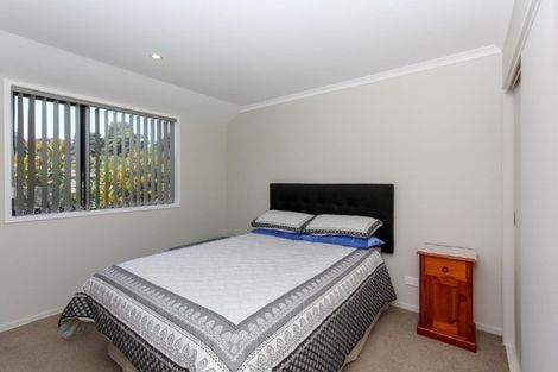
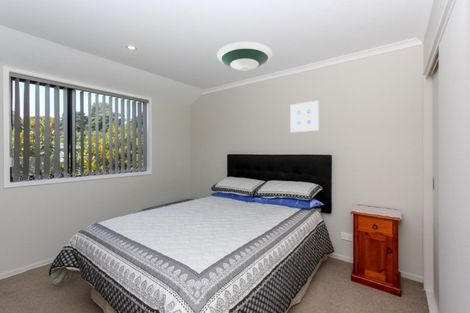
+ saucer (244, 62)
+ wall art (303, 117)
